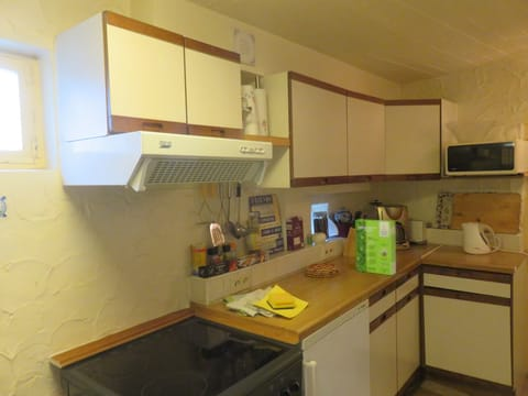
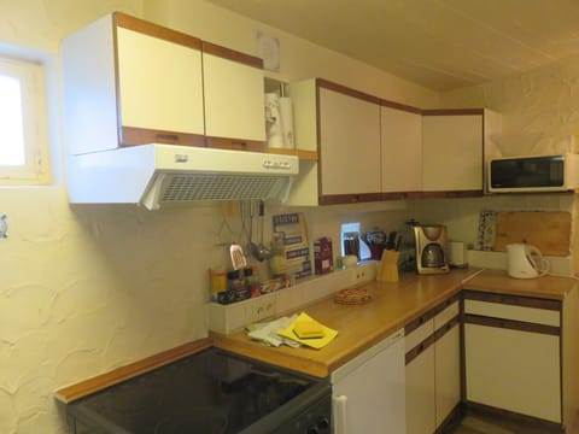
- cake mix box (375, 245)
